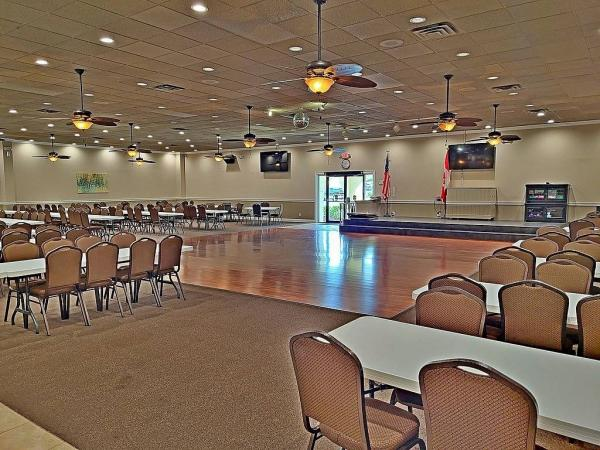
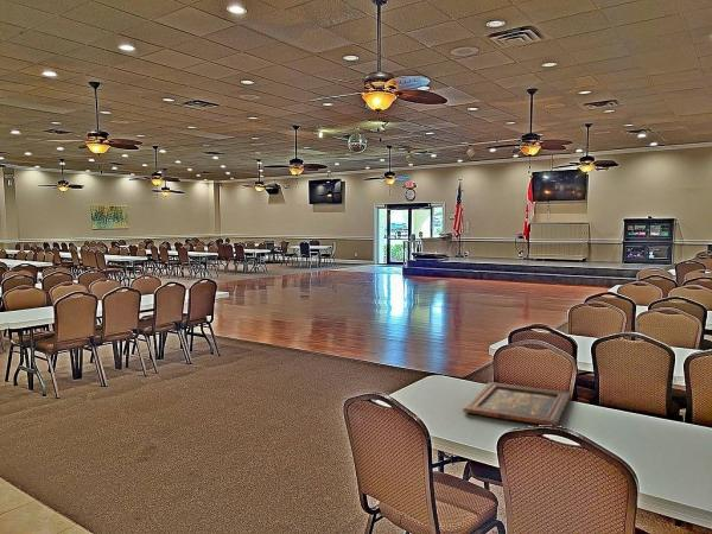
+ religious icon (519, 401)
